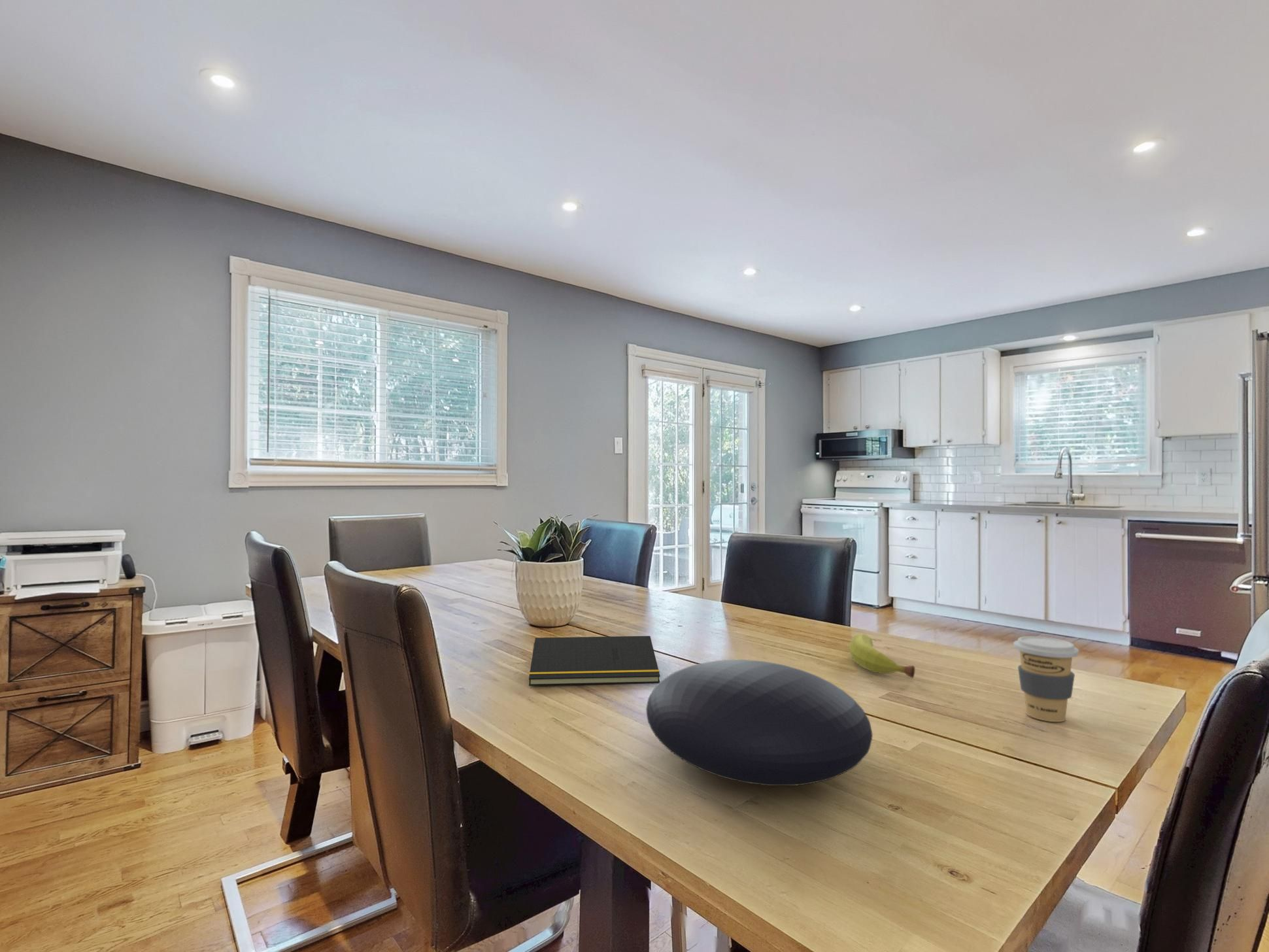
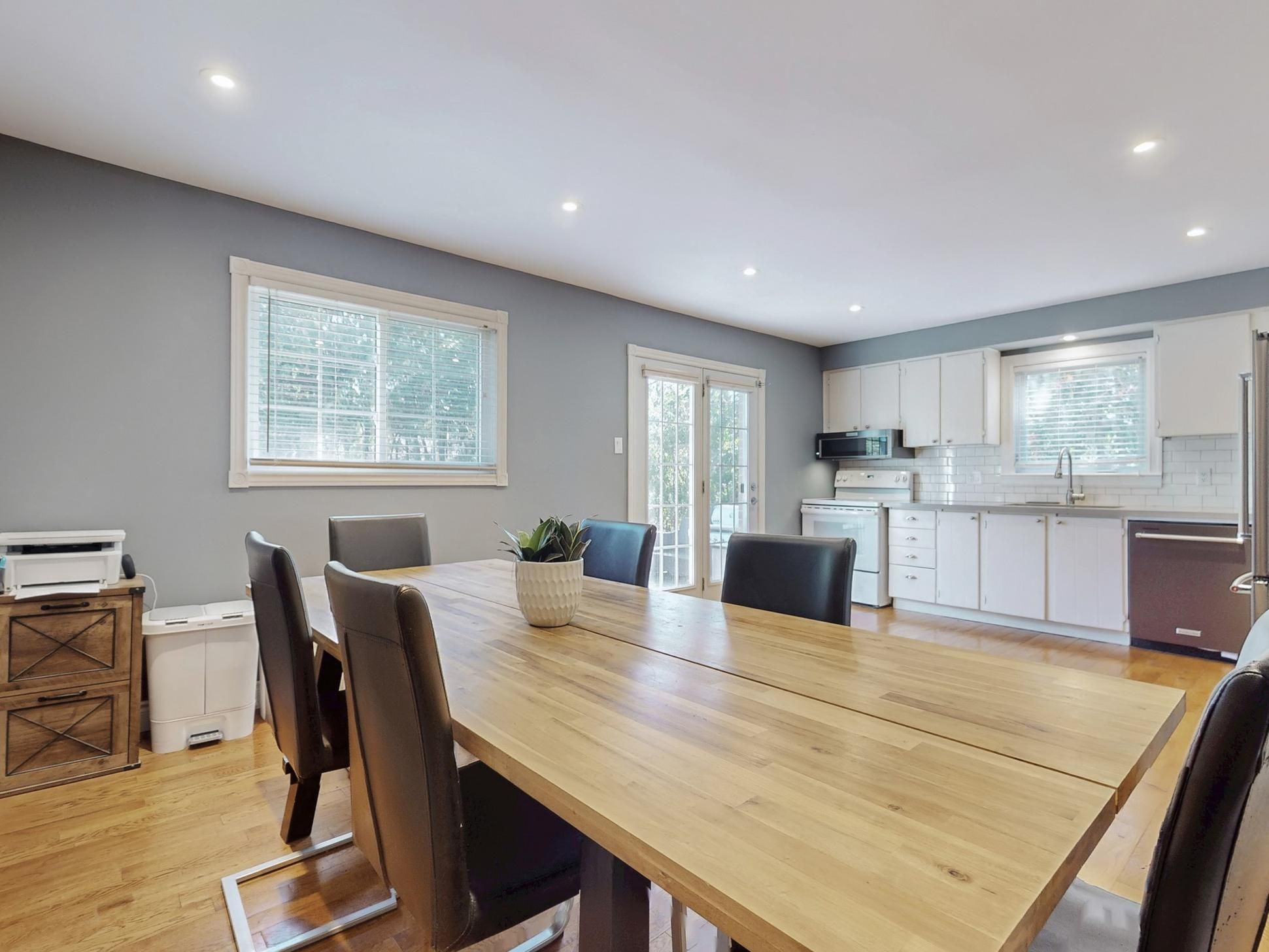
- notepad (594, 658)
- fruit (879, 653)
- coffee cup (1045, 678)
- plate (753, 716)
